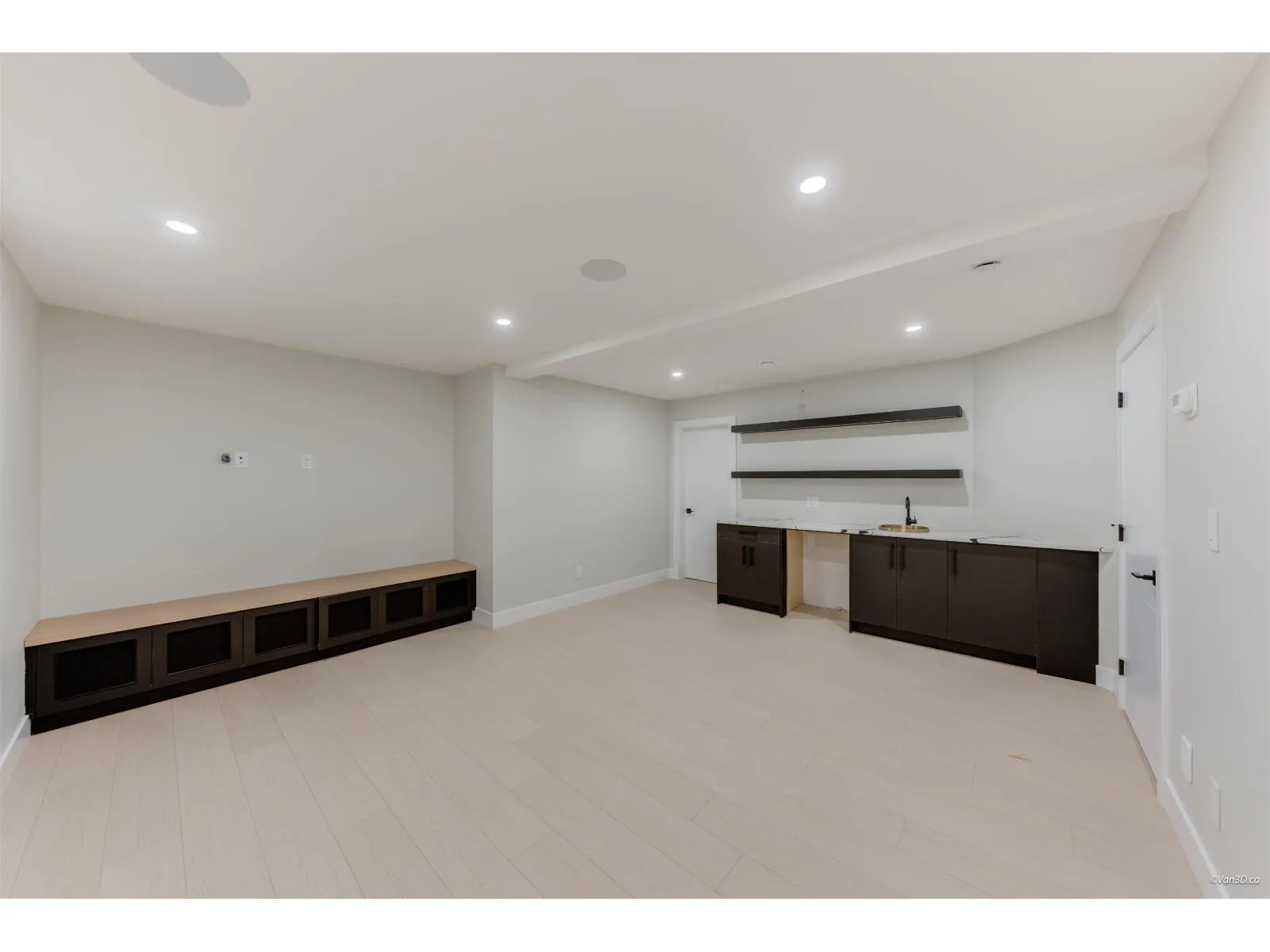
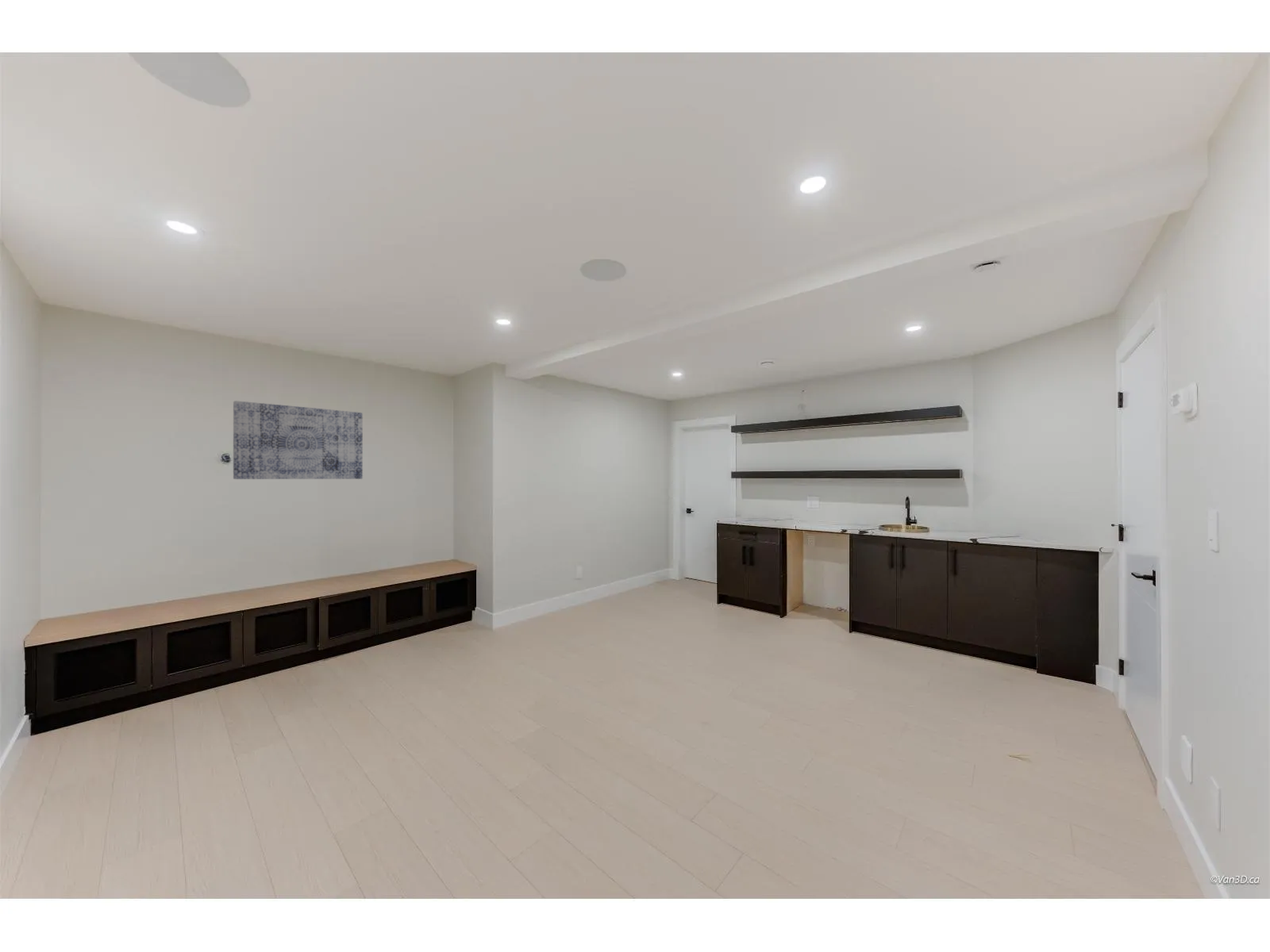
+ wall art (302, 443)
